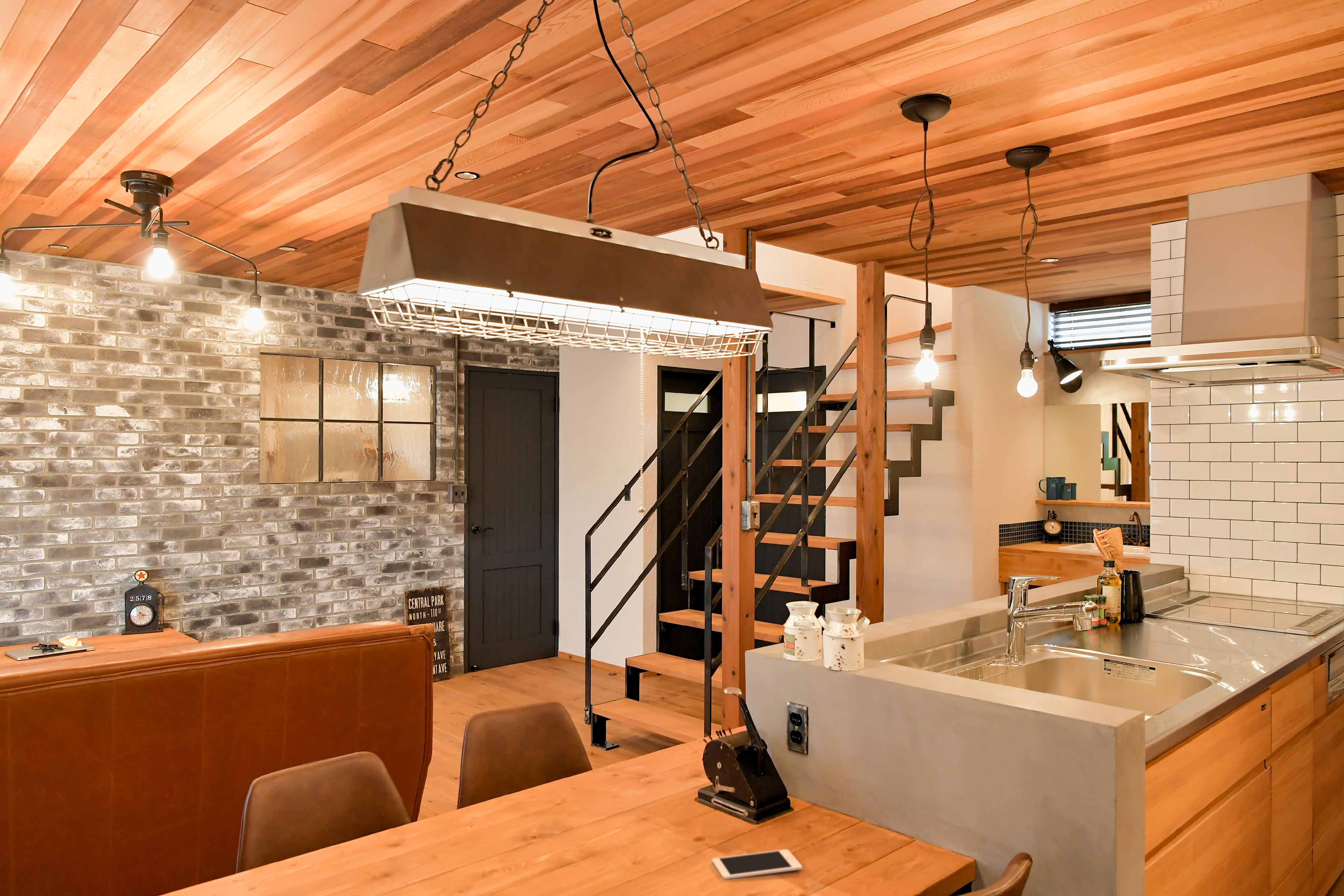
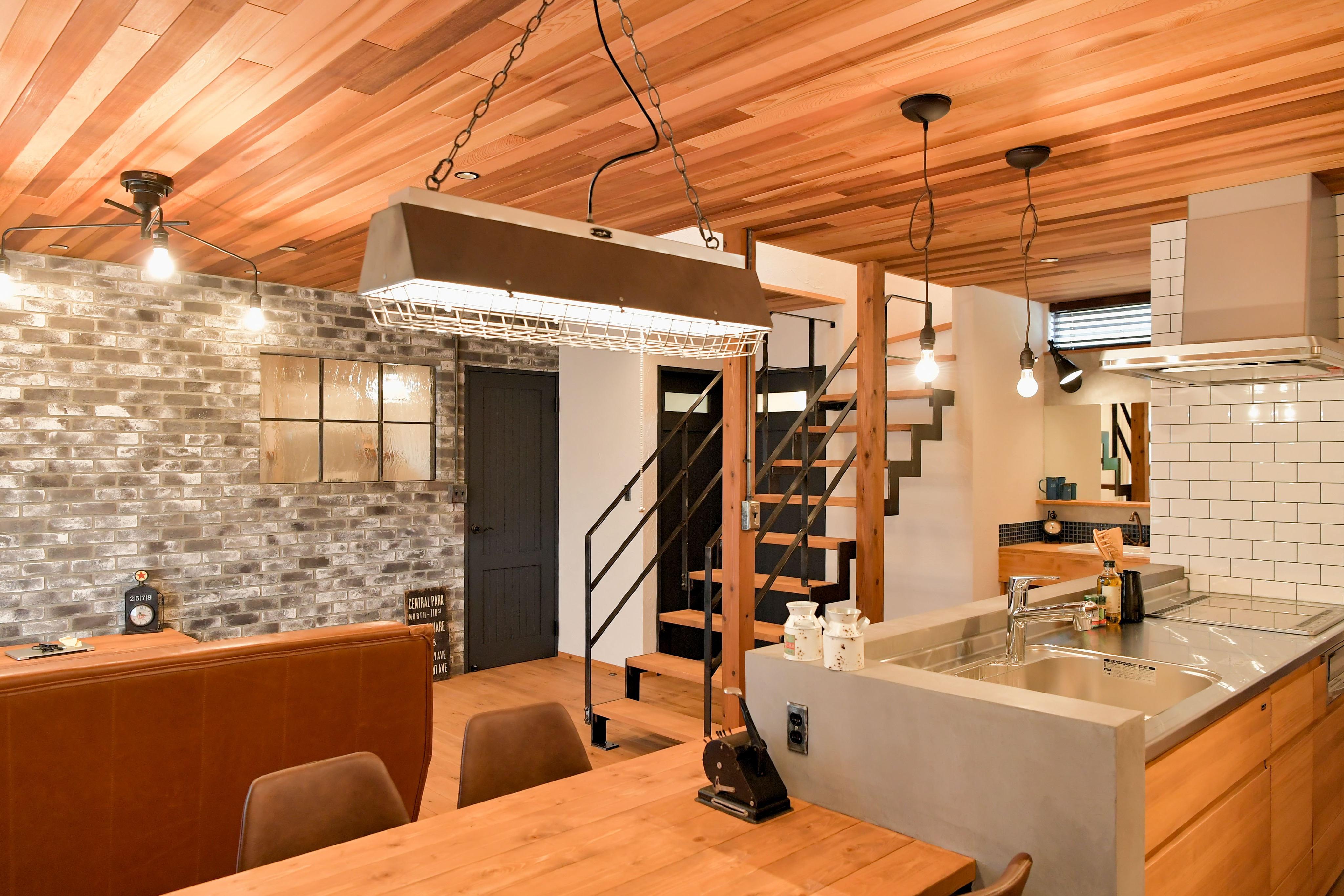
- cell phone (757, 864)
